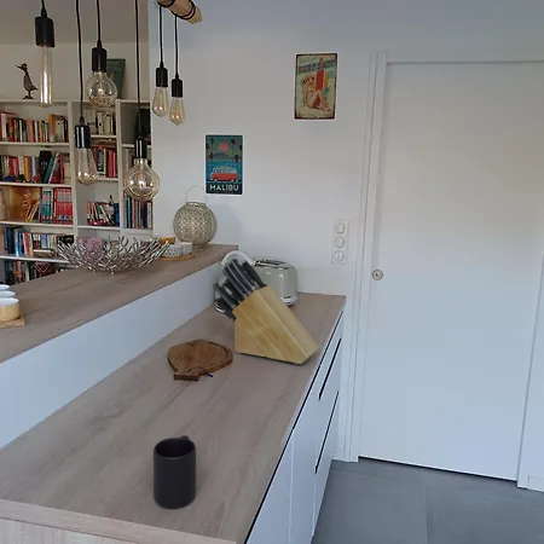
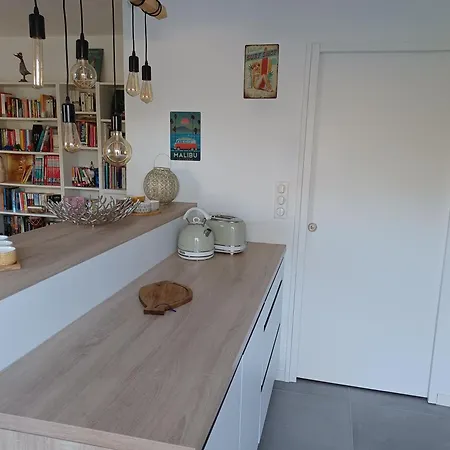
- mug (178, 464)
- knife block (265, 306)
